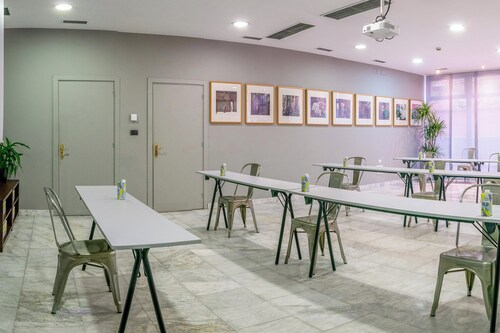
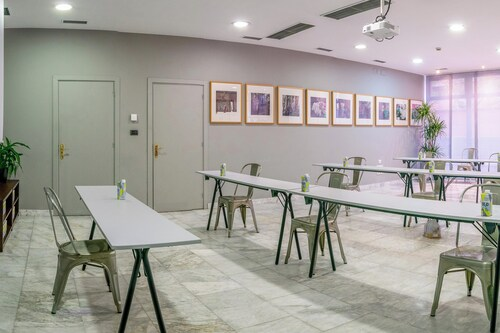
+ bag (431, 223)
